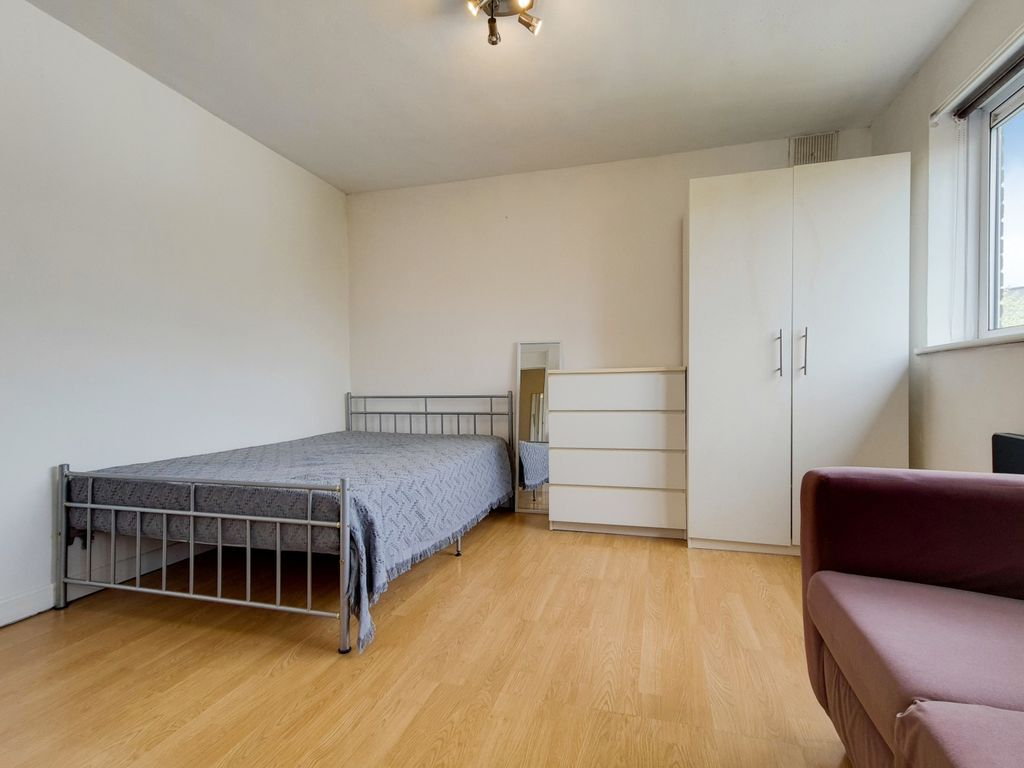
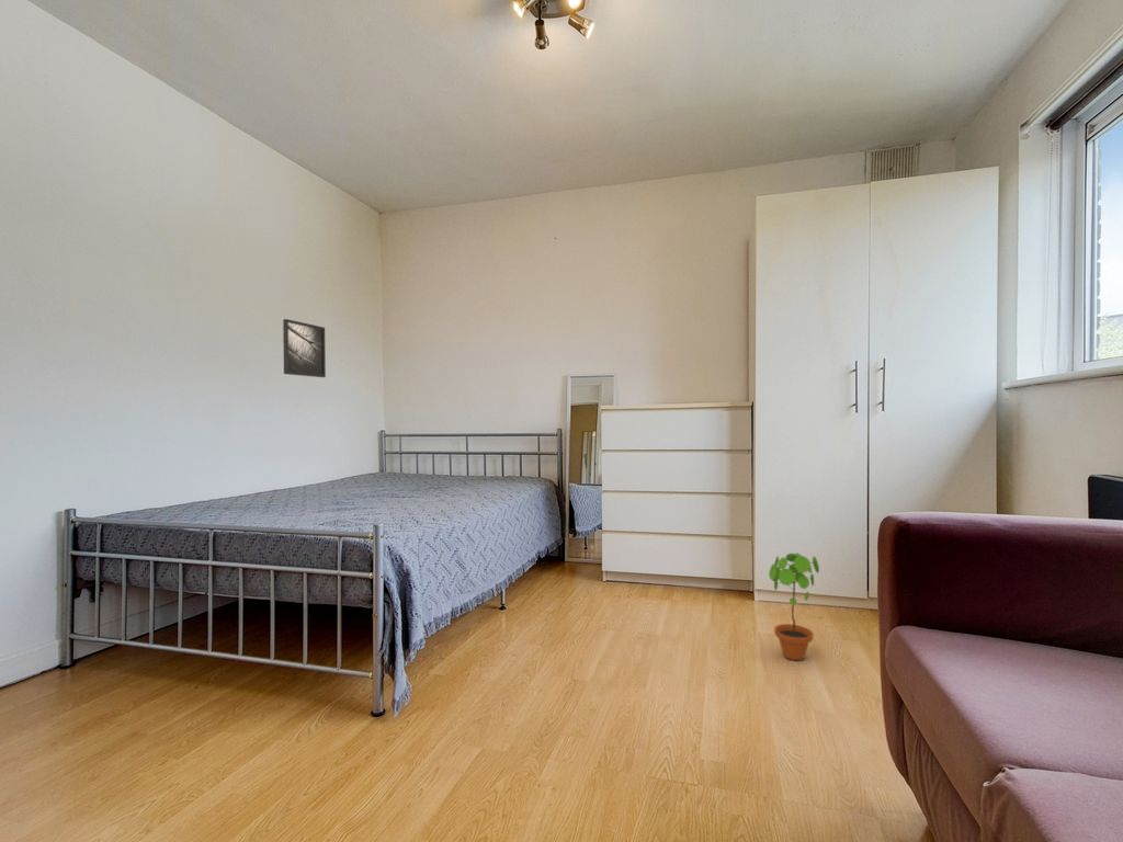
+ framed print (305, 349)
+ potted plant (792, 603)
